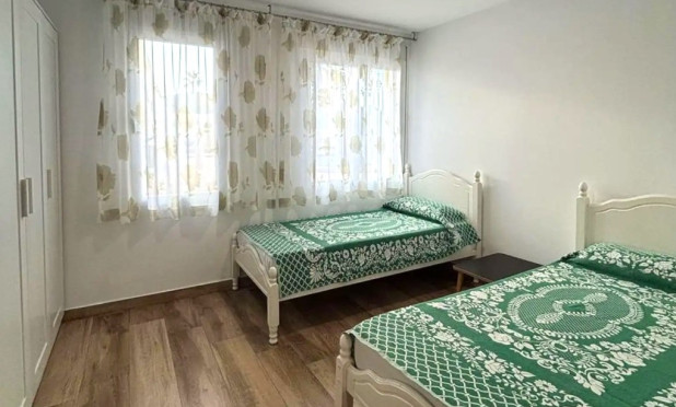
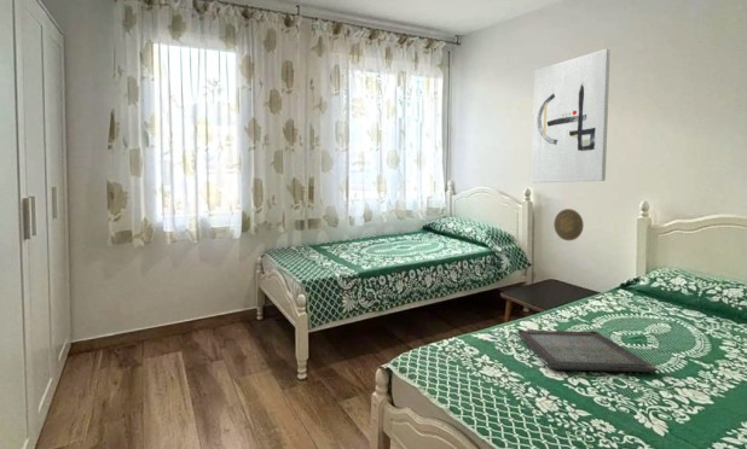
+ decorative plate (567, 224)
+ wall art (567, 121)
+ serving tray (578, 348)
